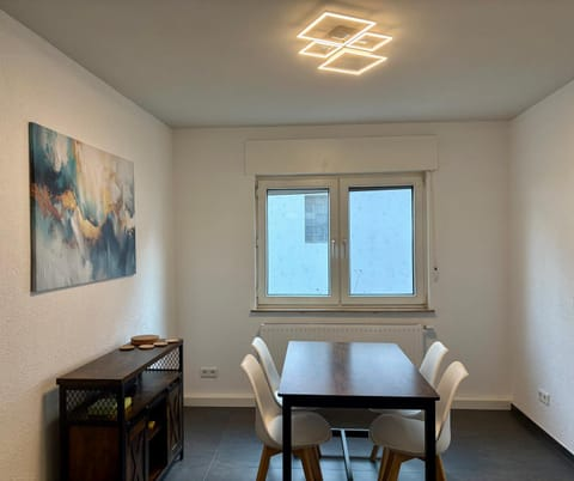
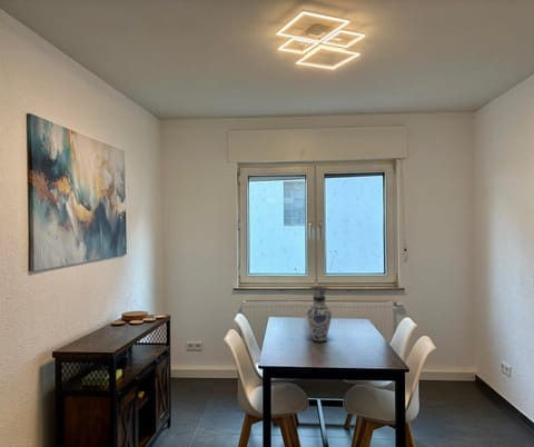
+ vase (319, 314)
